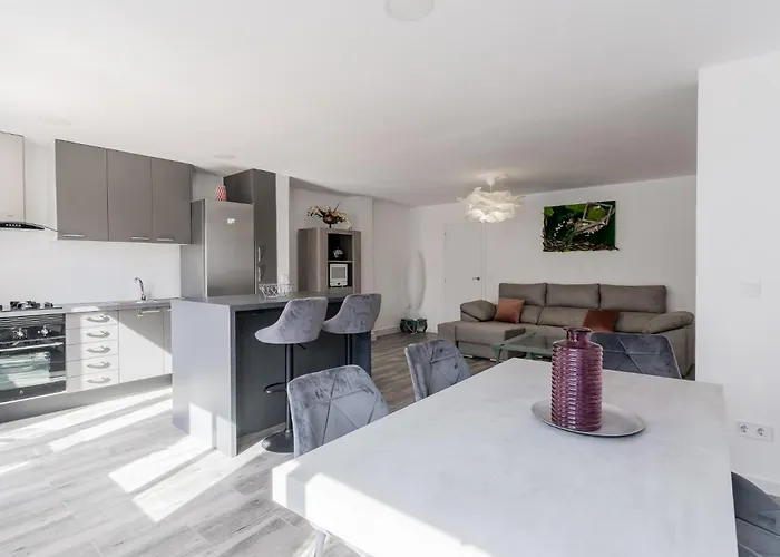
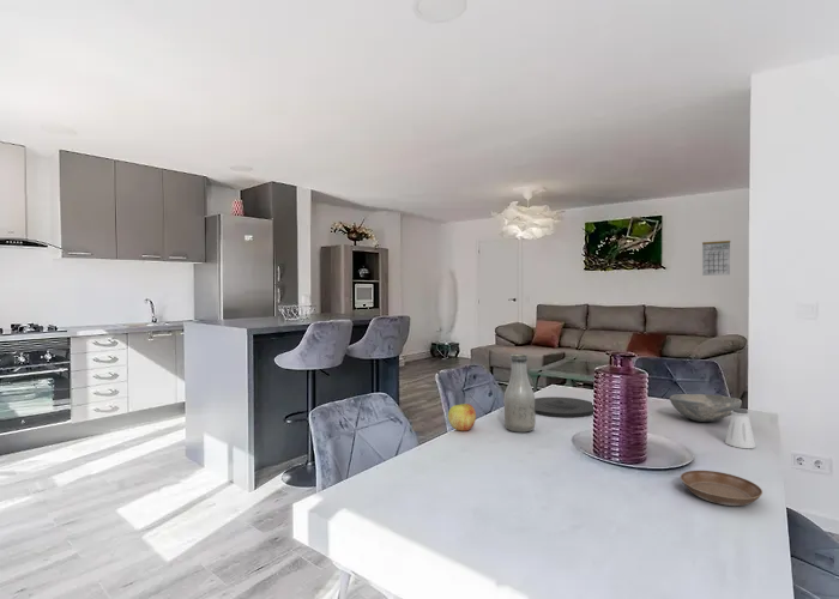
+ bottle (519, 391)
+ saltshaker (740, 426)
+ bowl (704, 407)
+ saucer (719, 489)
+ apple (461, 416)
+ calendar (716, 254)
+ plate (560, 404)
